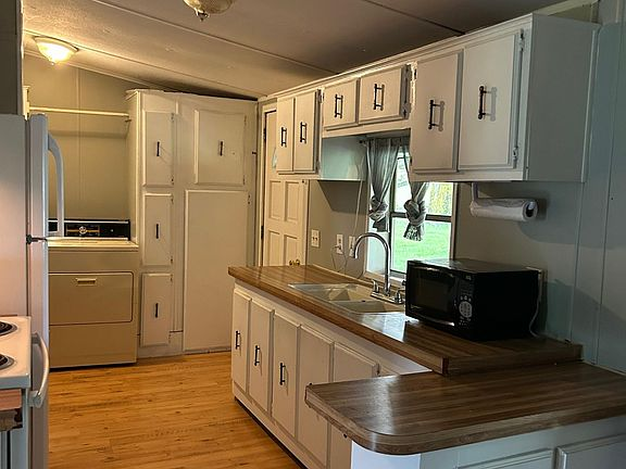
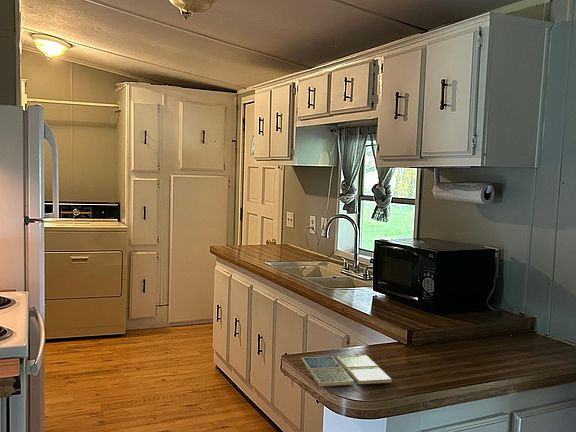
+ drink coaster (345, 368)
